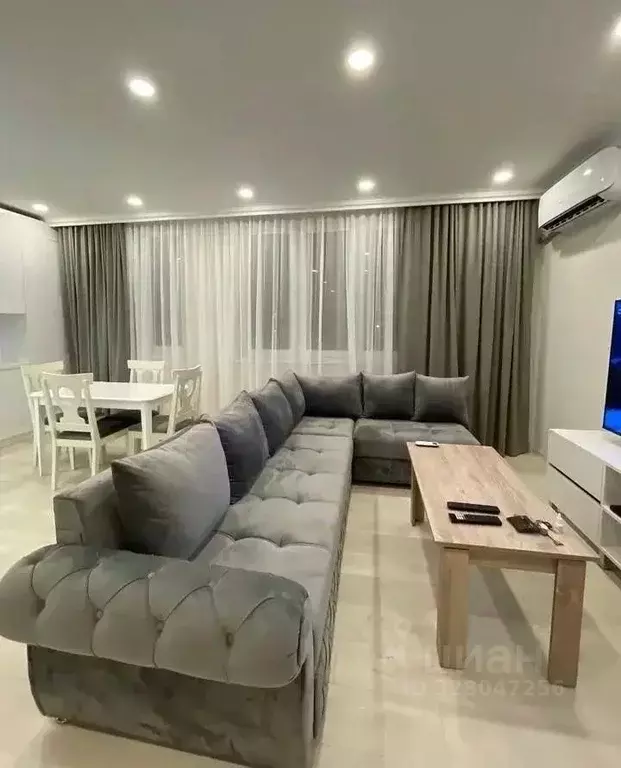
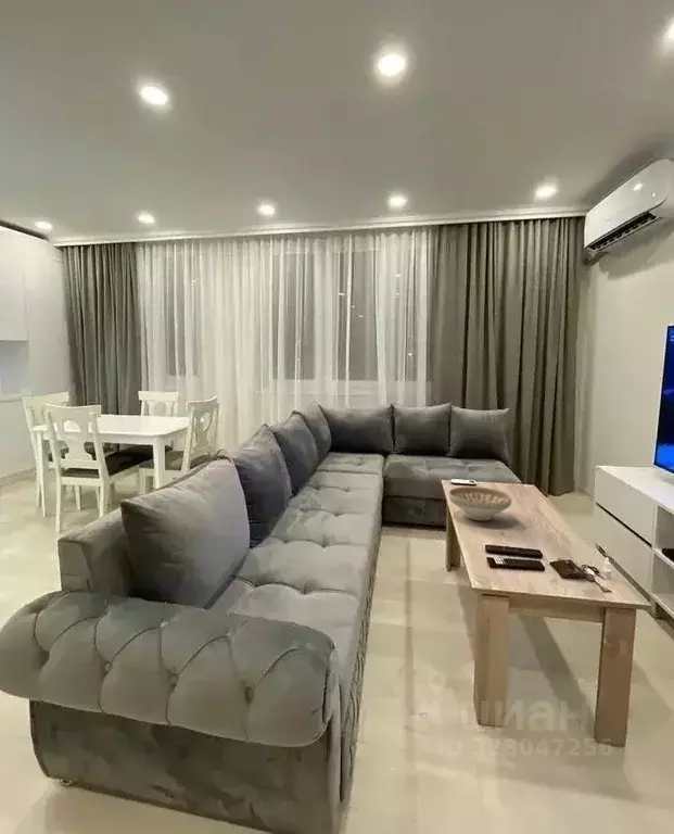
+ decorative bowl (479, 505)
